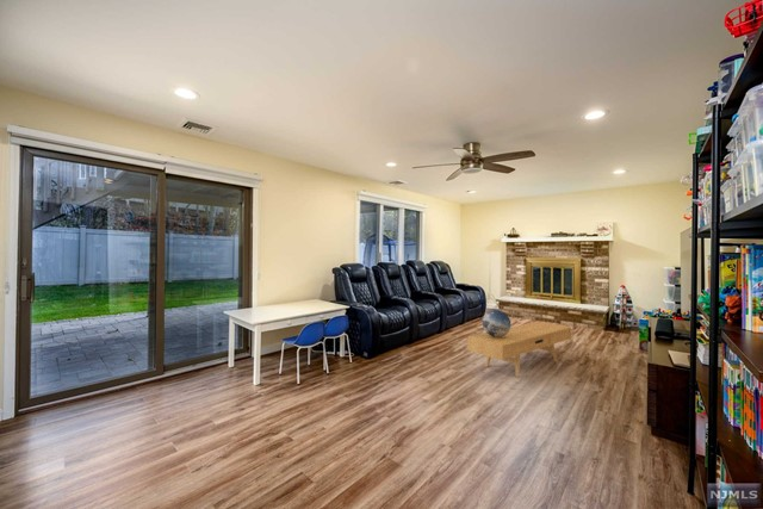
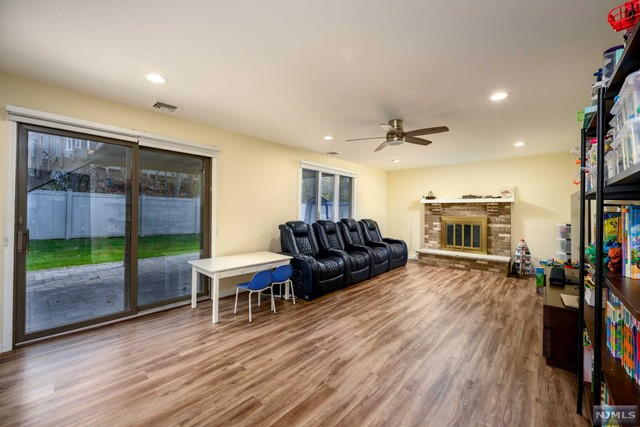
- decorative sphere (496, 322)
- tv console (522, 347)
